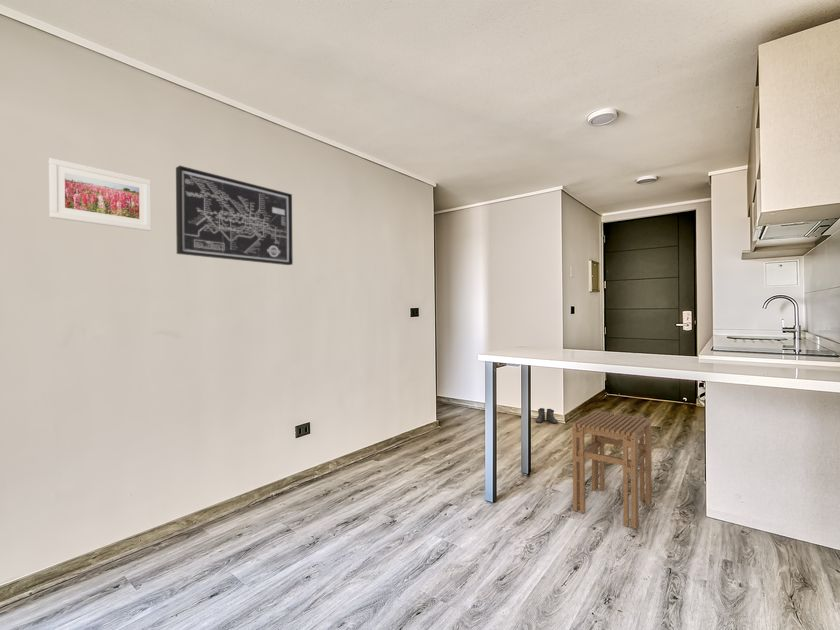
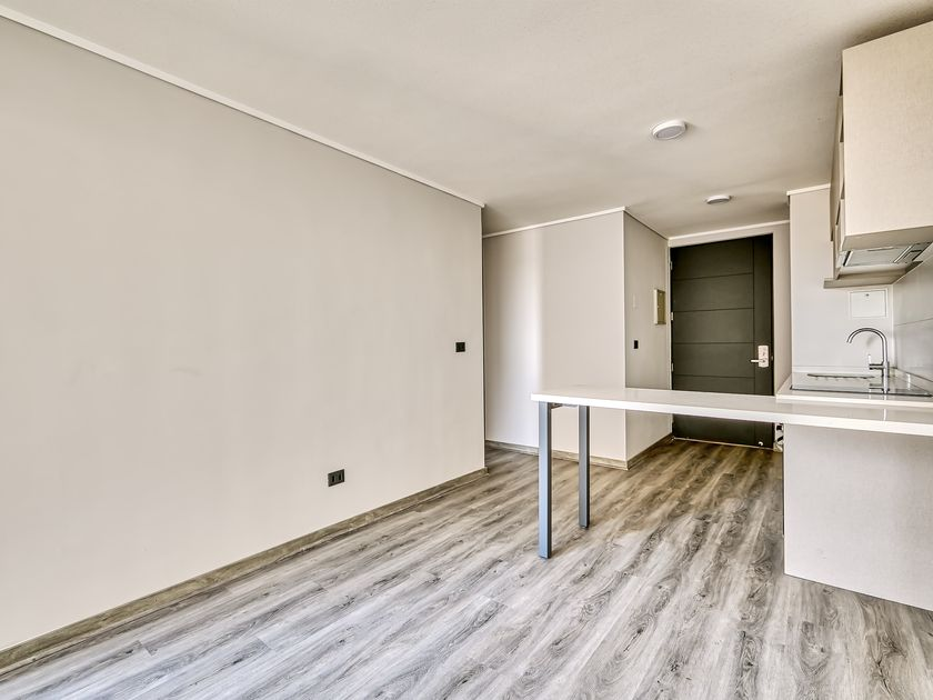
- boots (544, 415)
- wall art (240, 221)
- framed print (103, 197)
- stool (613, 463)
